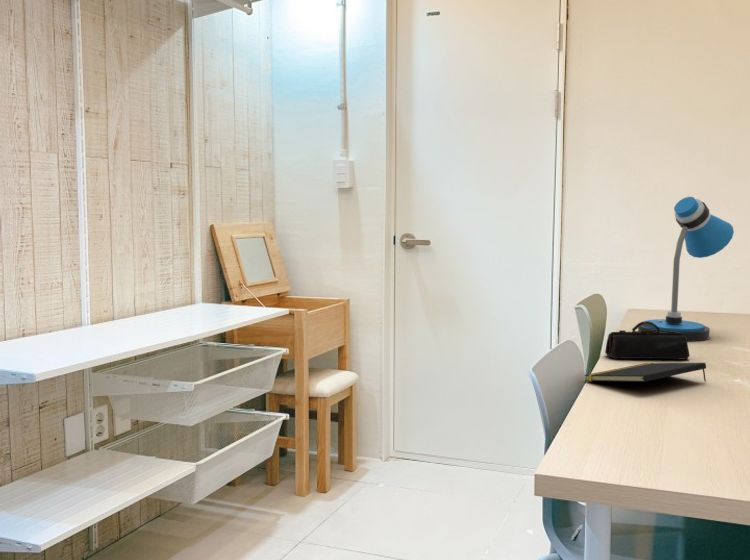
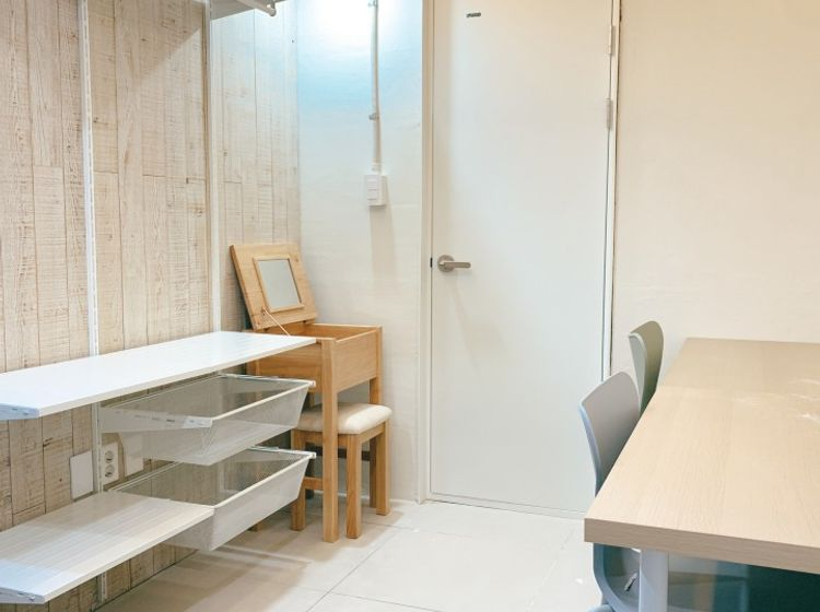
- desk lamp (679, 263)
- pencil case (647, 339)
- notepad (644, 371)
